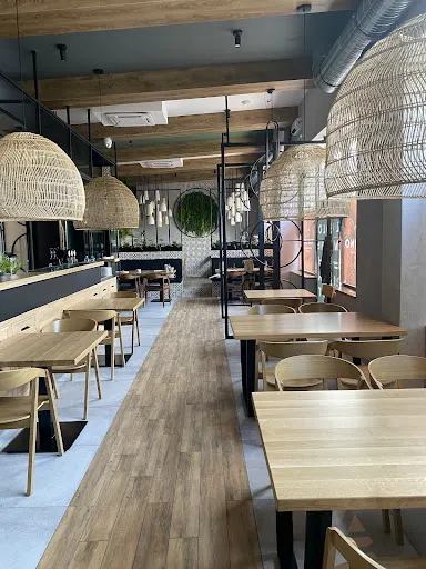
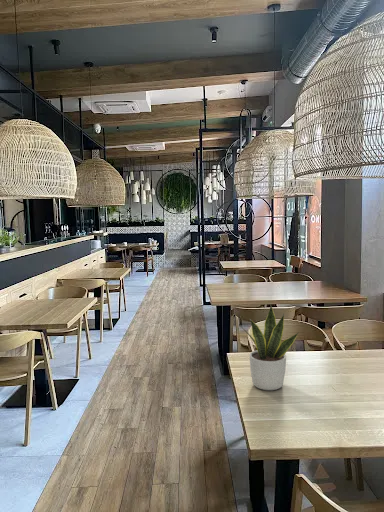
+ potted plant (266, 344)
